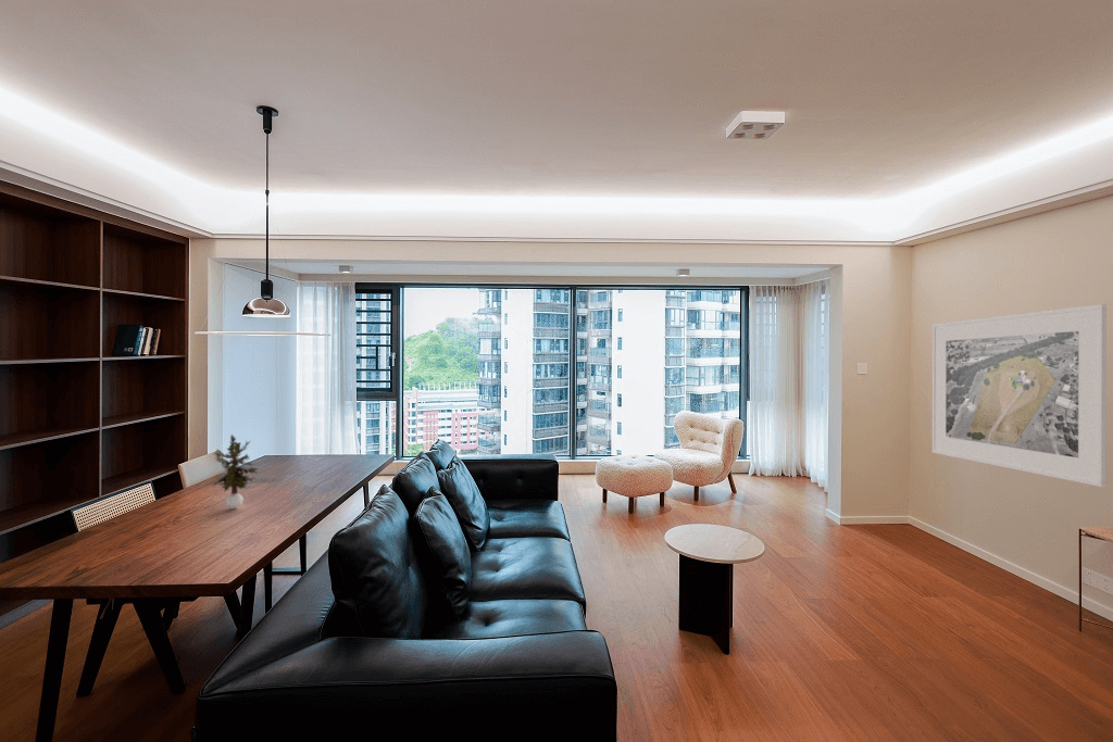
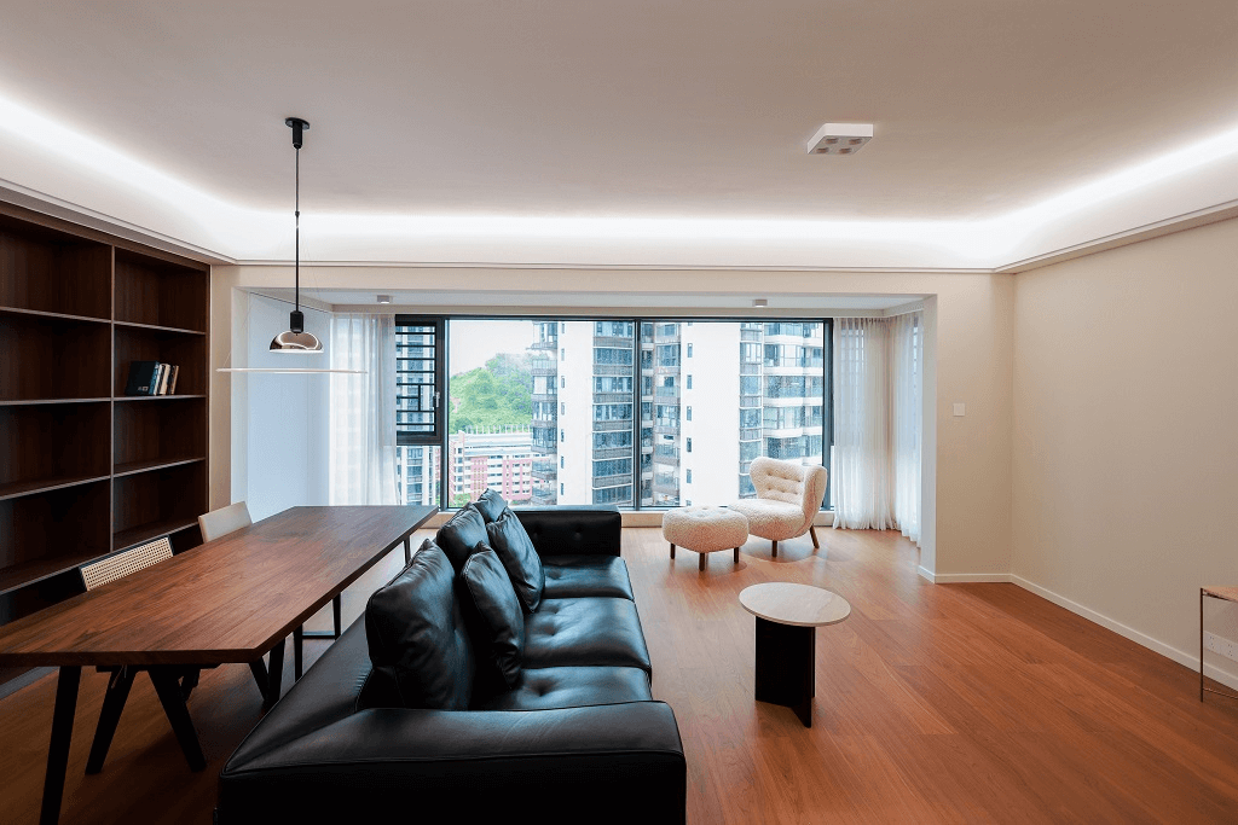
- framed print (1003, 391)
- potted plant (234, 471)
